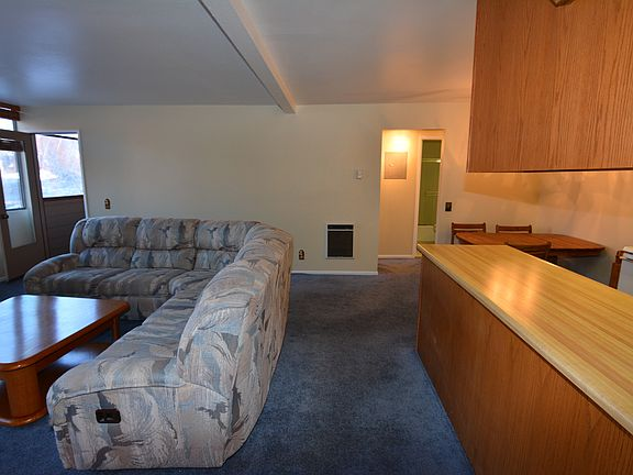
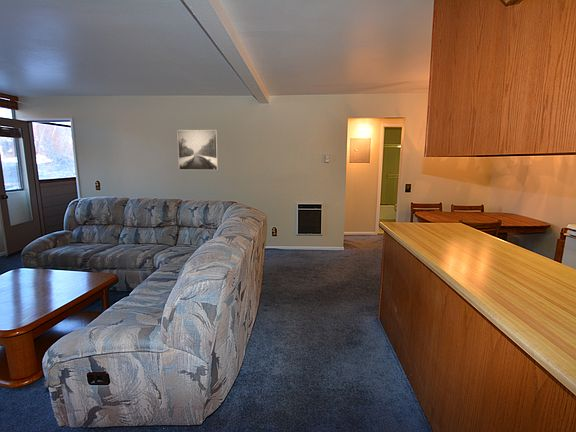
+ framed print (197, 150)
